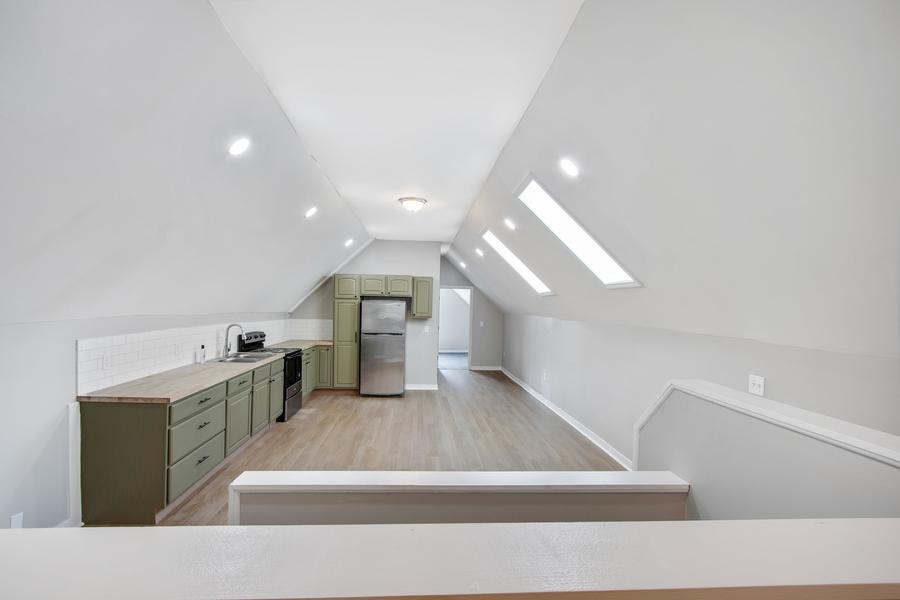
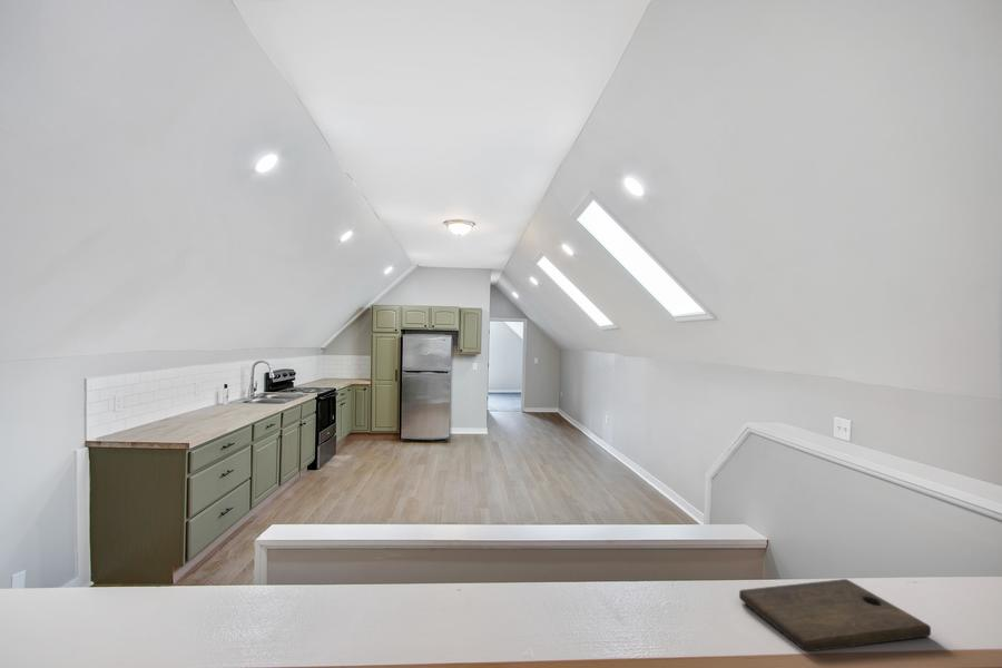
+ cutting board (828, 611)
